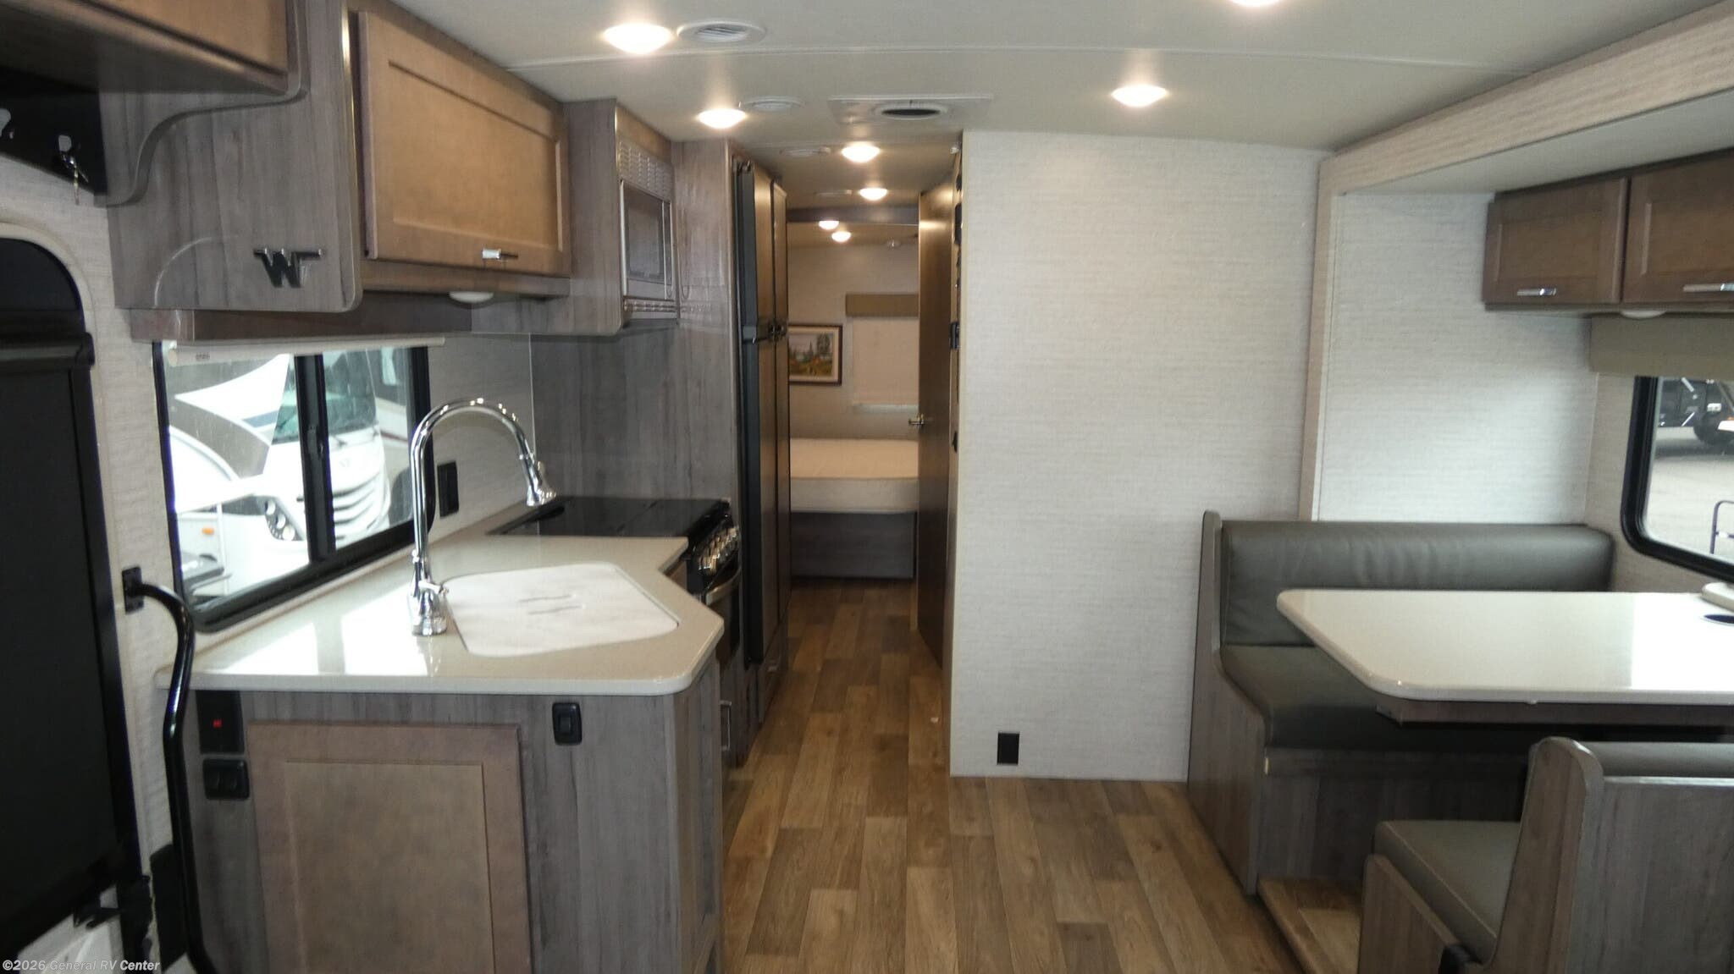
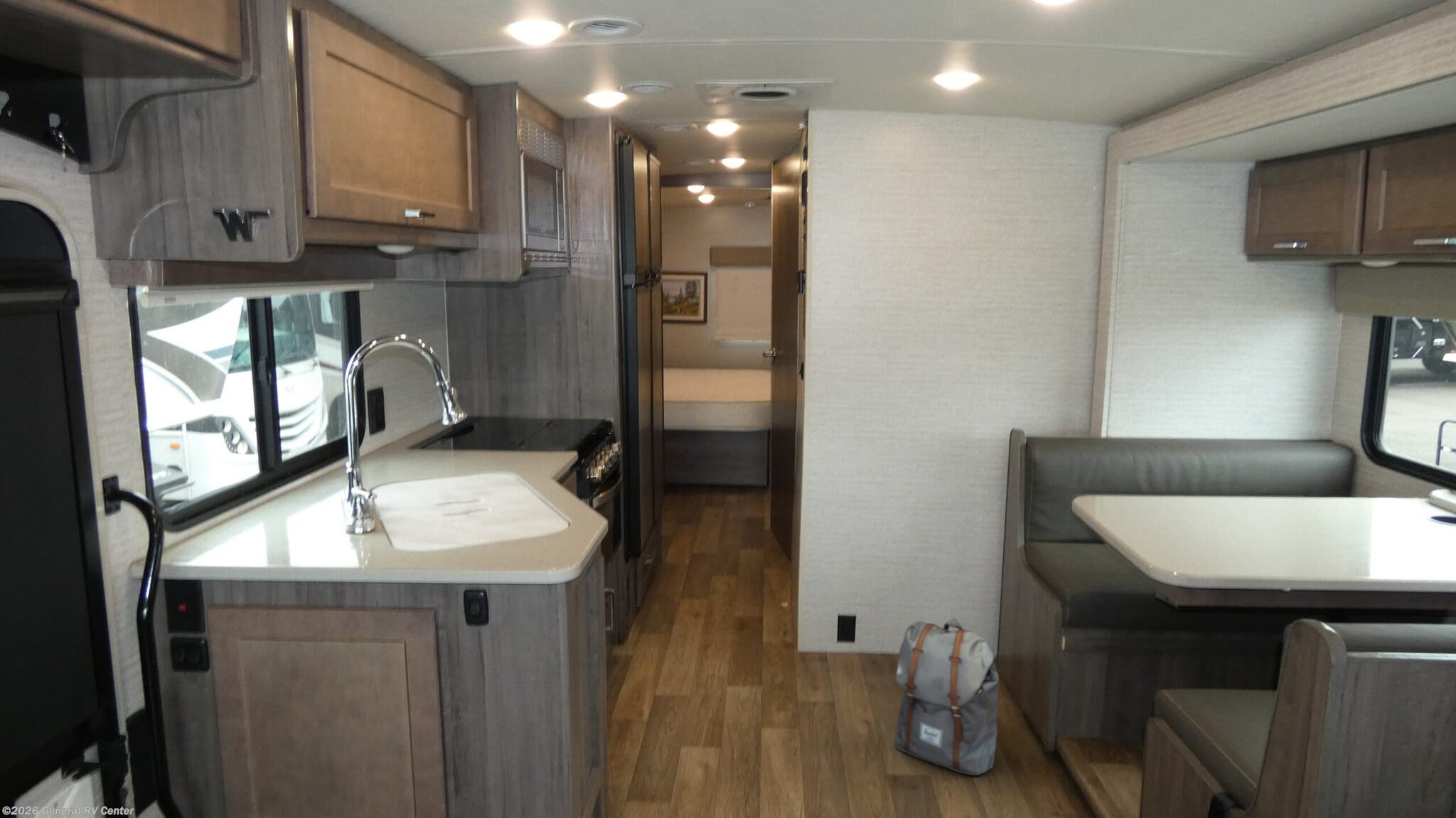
+ backpack (946, 687)
